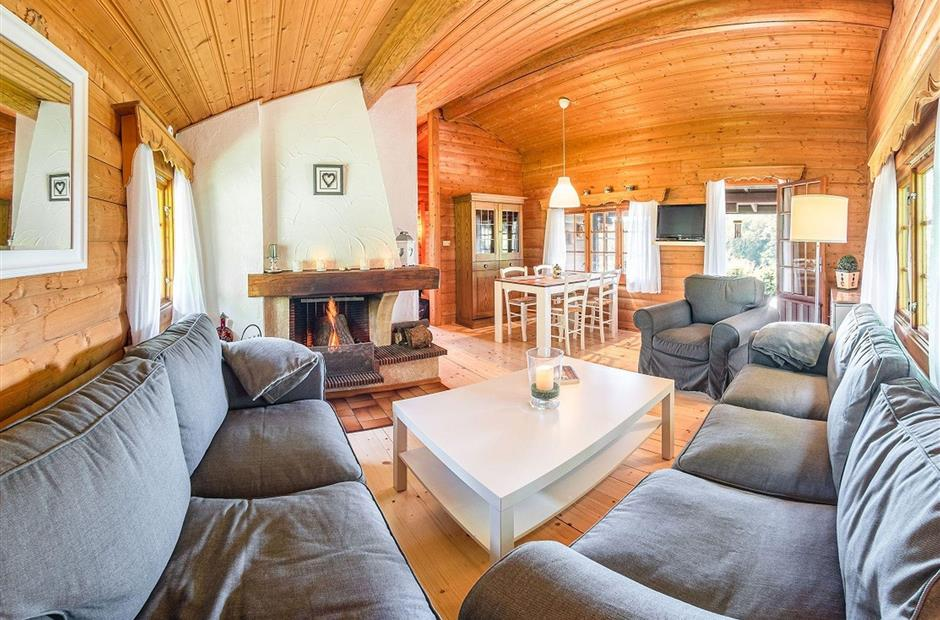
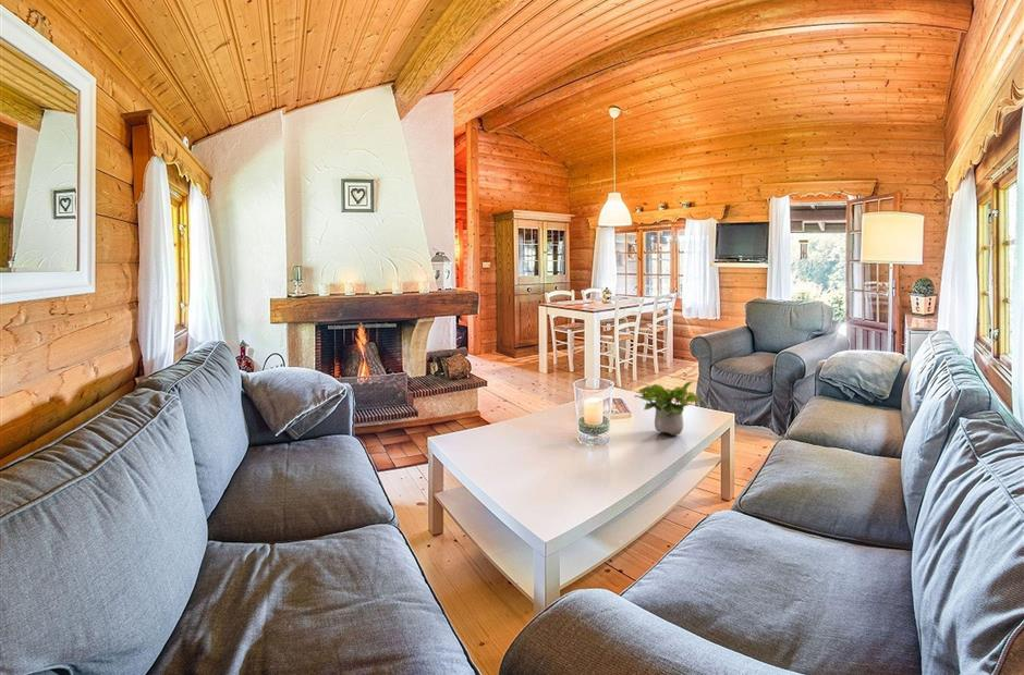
+ potted plant (666, 407)
